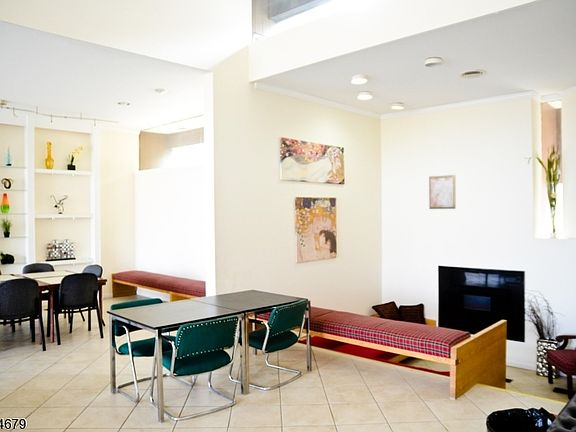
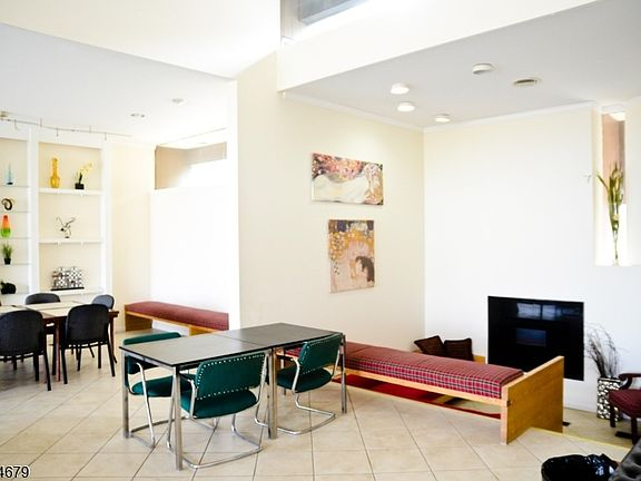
- wall art (441, 192)
